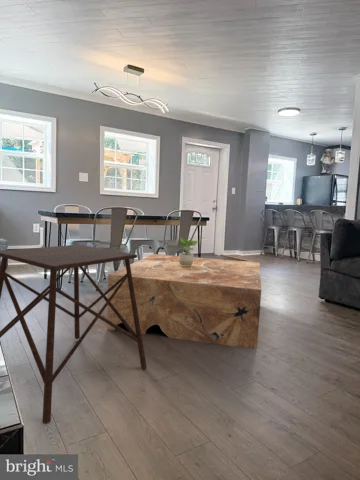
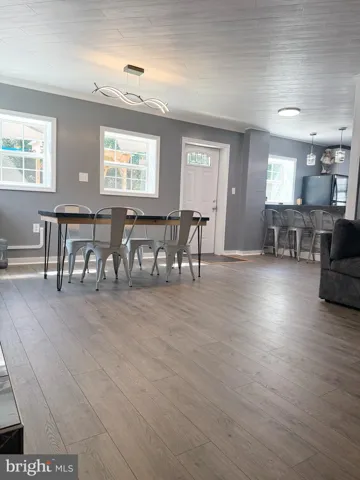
- potted plant (188, 249)
- coffee table (193, 291)
- side table (65, 312)
